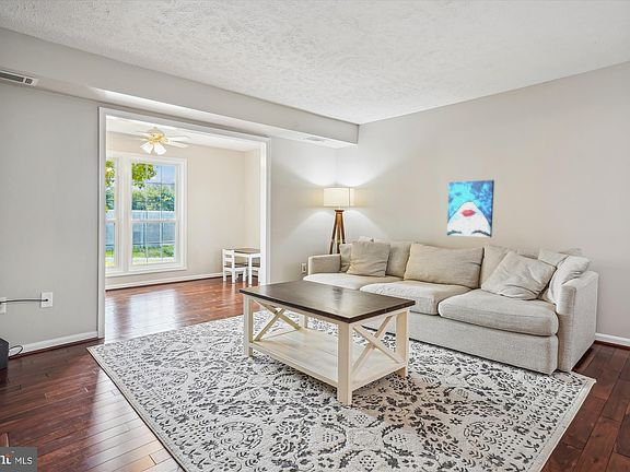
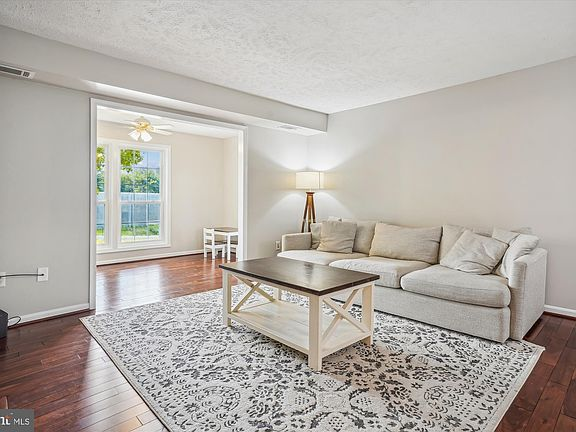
- wall art (469, 209)
